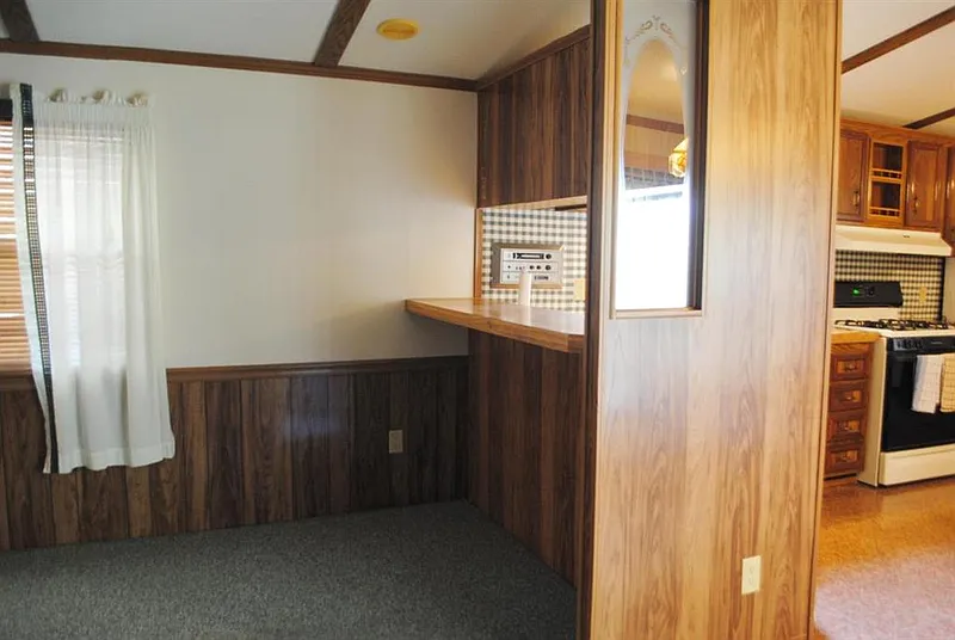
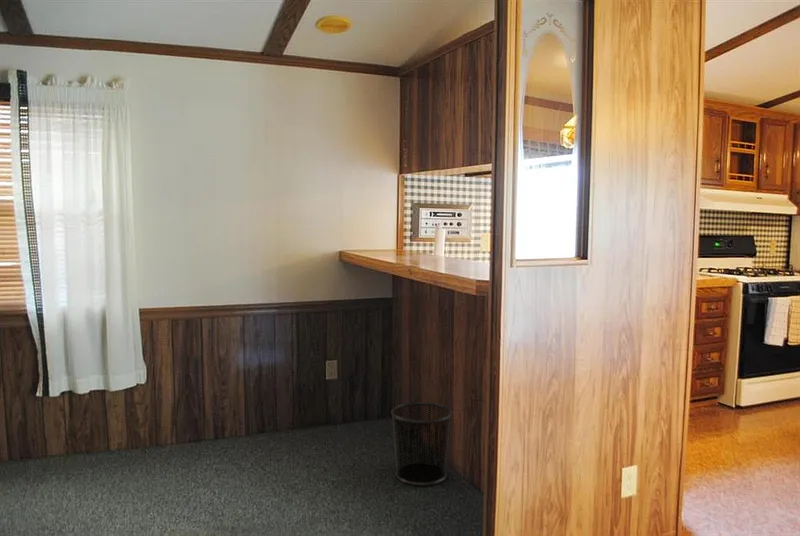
+ waste bin (421, 442)
